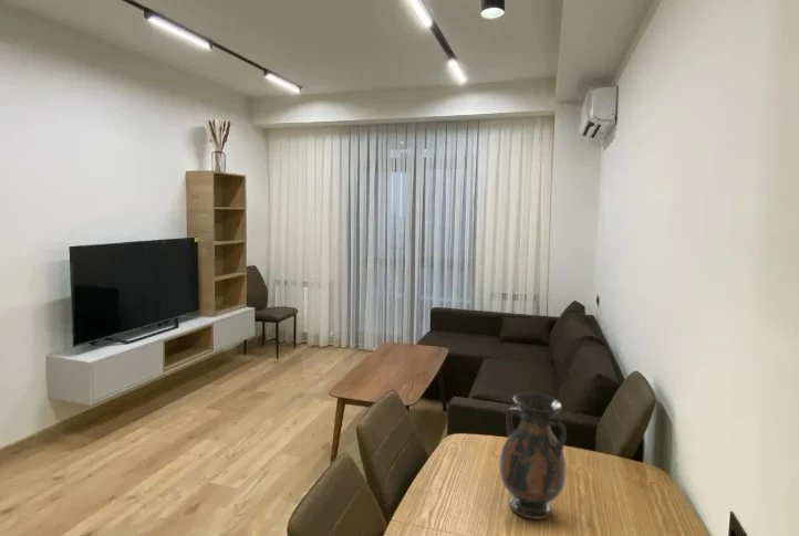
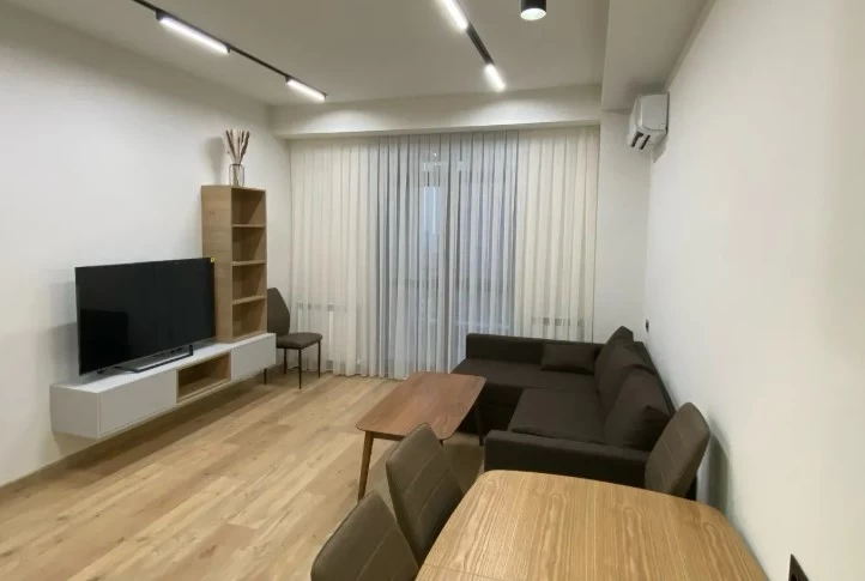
- vase (532, 453)
